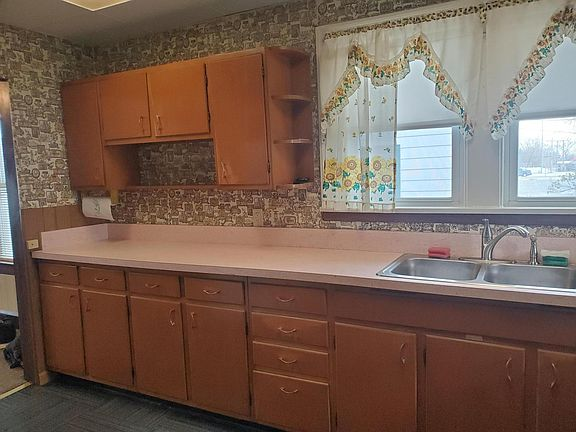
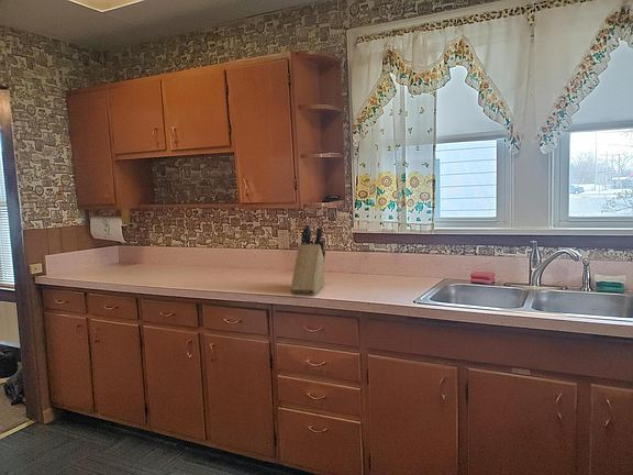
+ knife block (309, 257)
